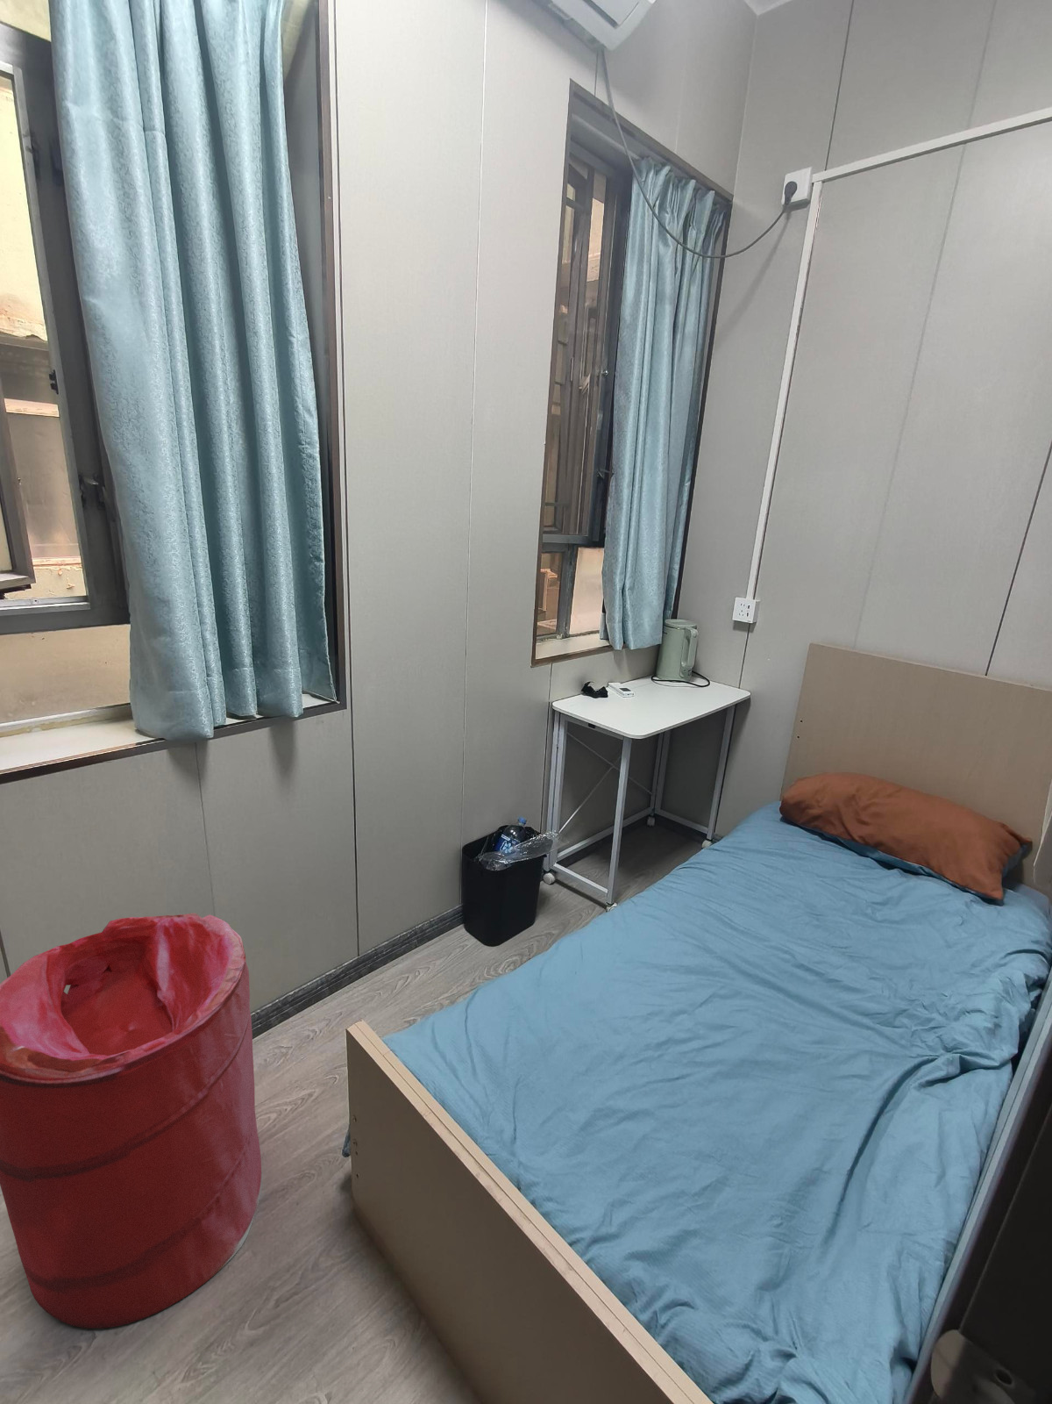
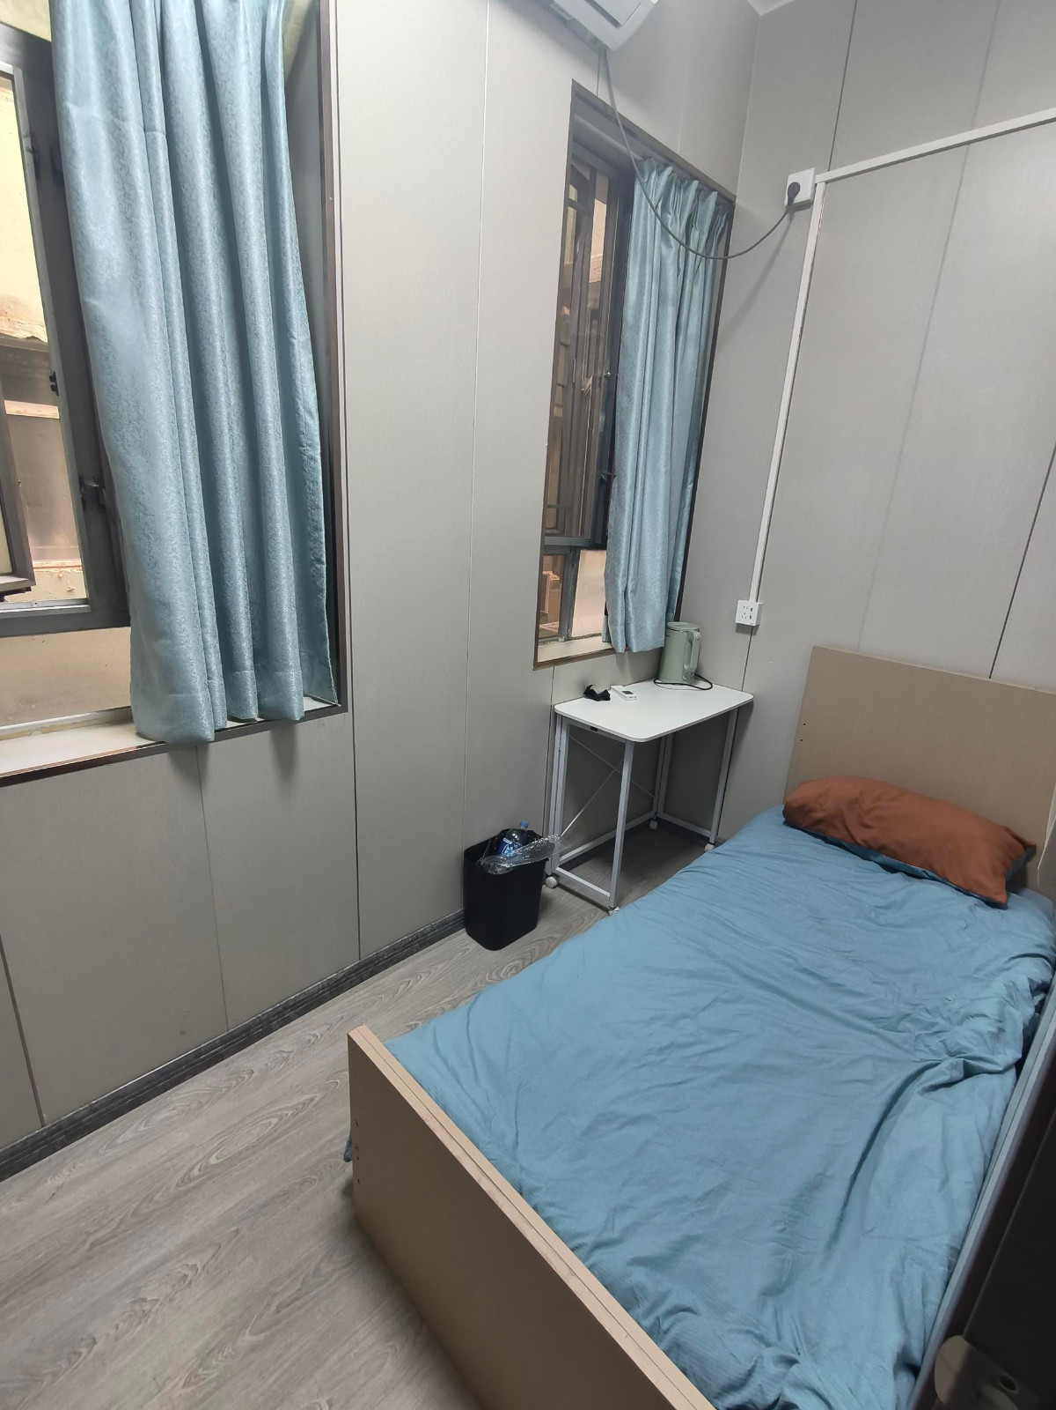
- laundry hamper (136, 1093)
